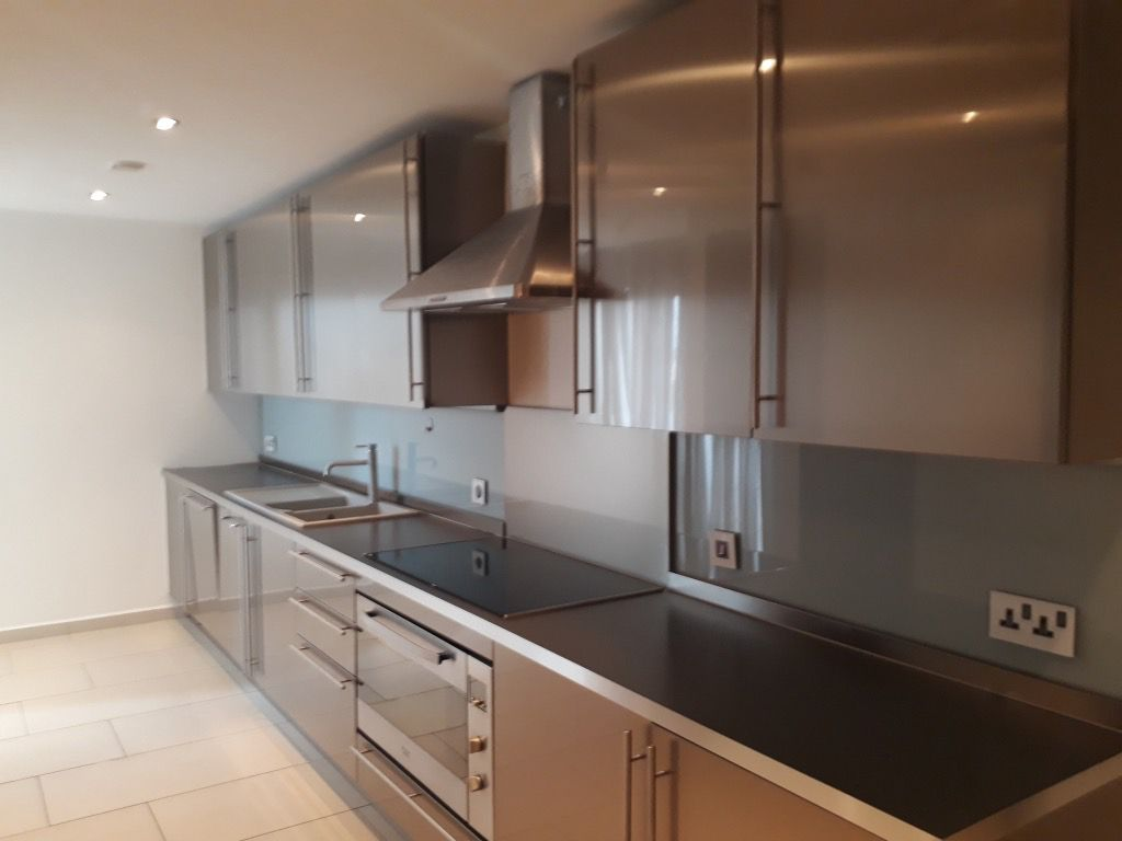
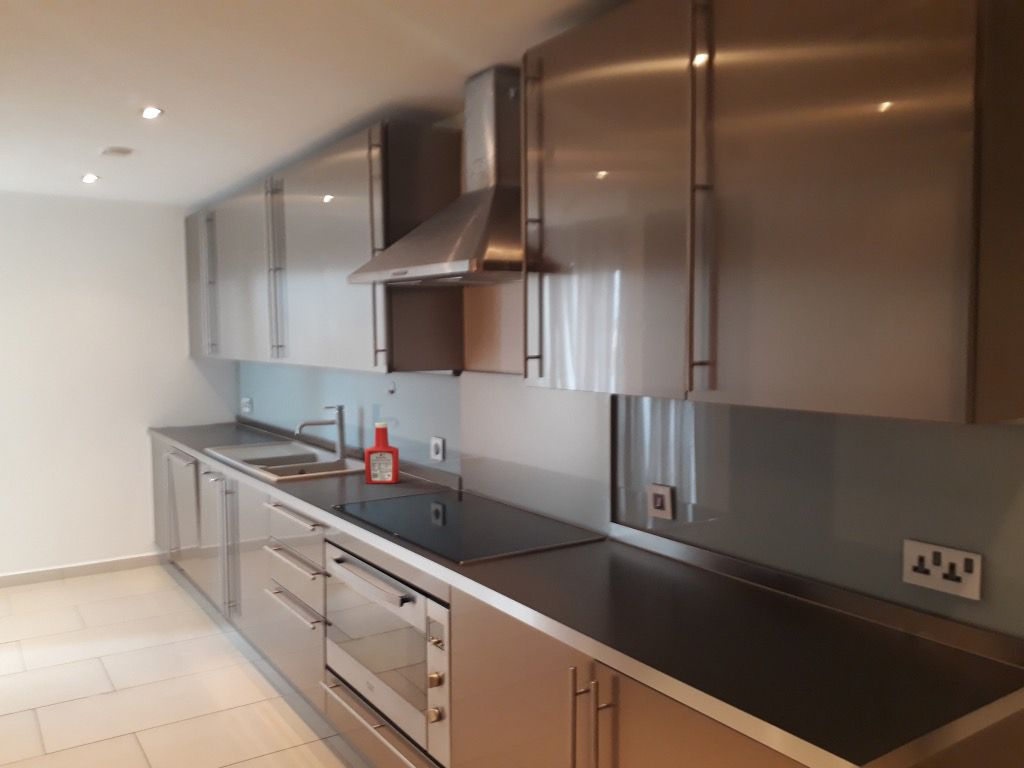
+ soap bottle (381, 452)
